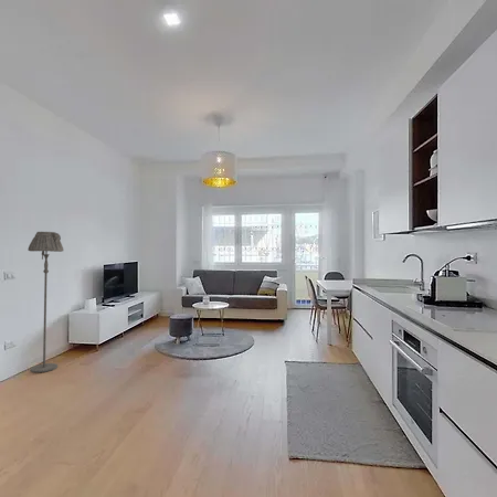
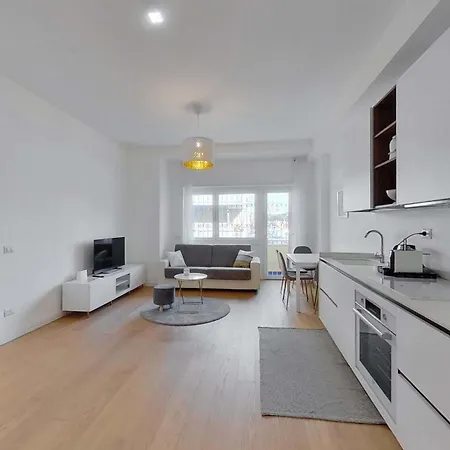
- floor lamp (45, 299)
